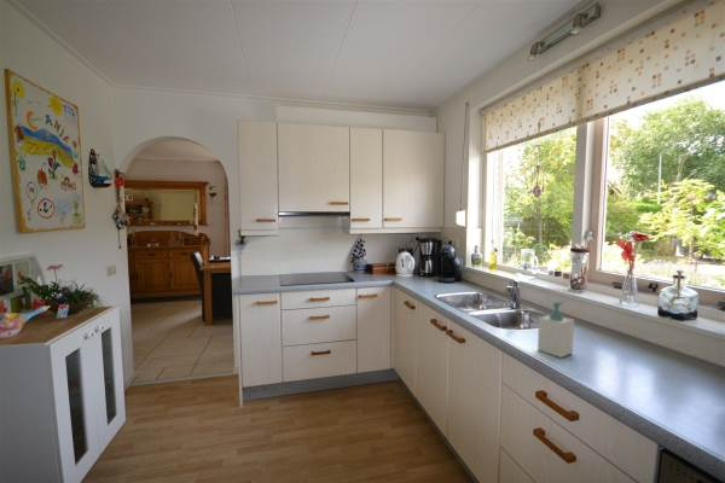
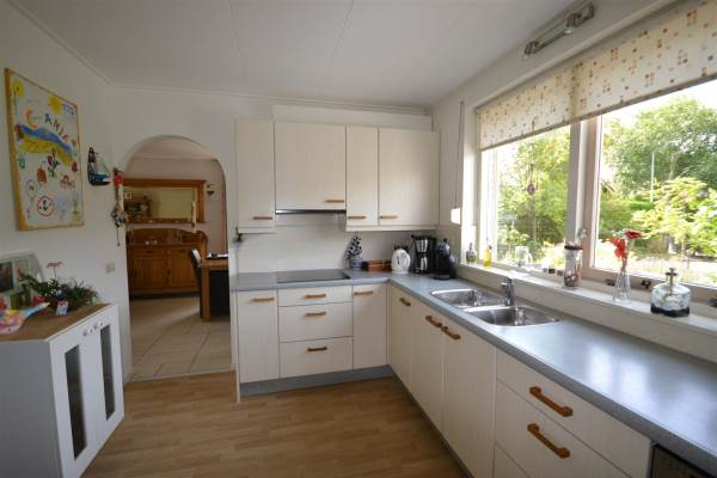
- soap bottle (556, 326)
